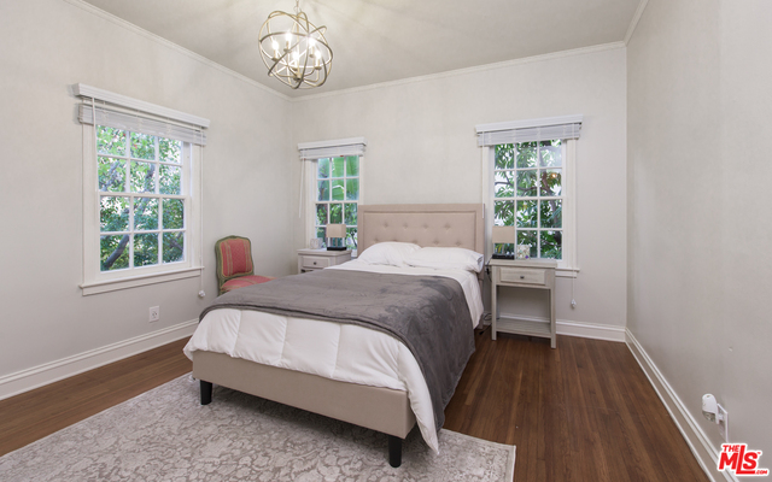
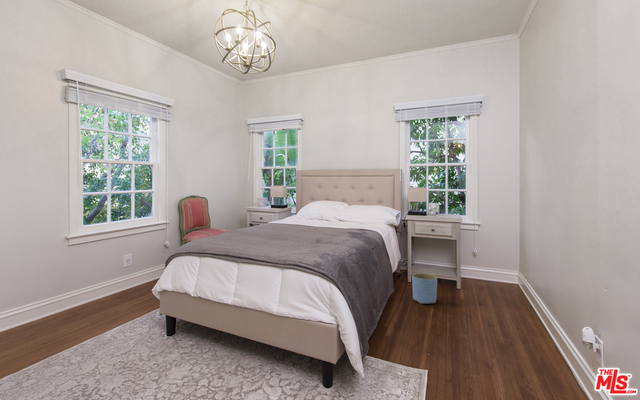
+ planter (424, 288)
